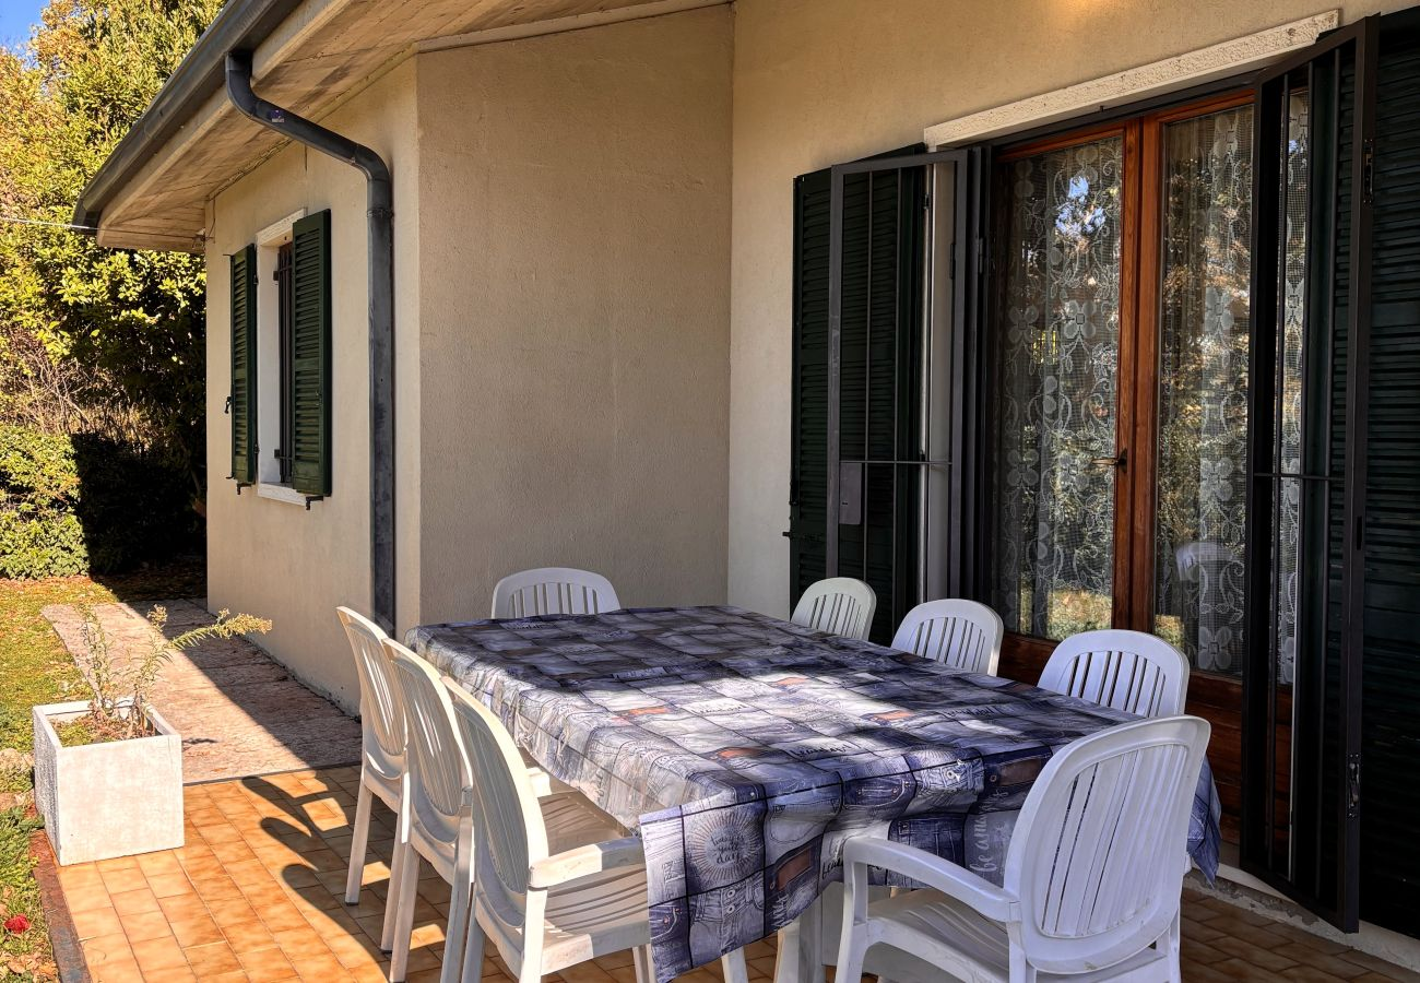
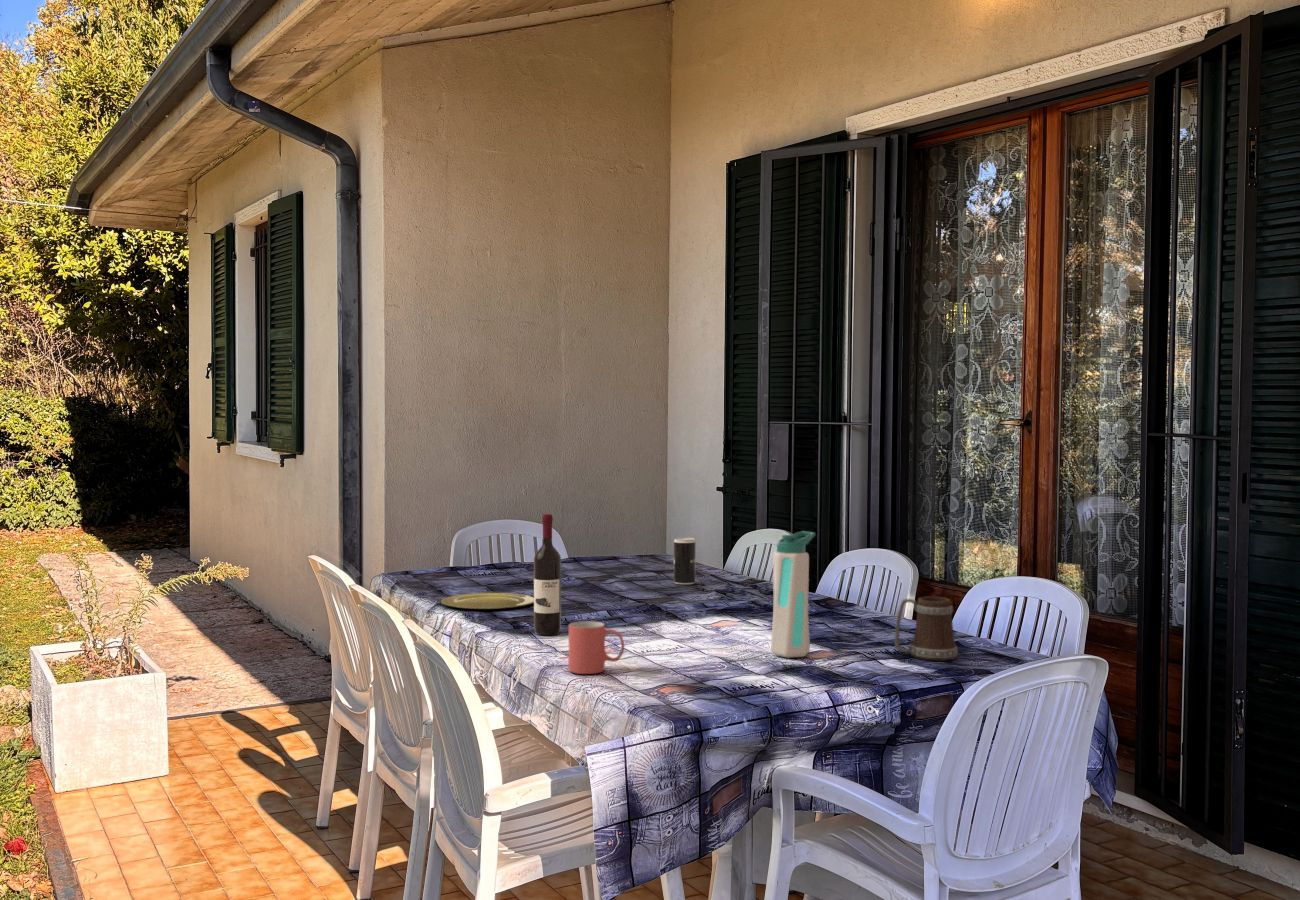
+ beverage can (684, 560)
+ mug (596, 647)
+ wine bottle (547, 573)
+ plate (488, 601)
+ mug (926, 627)
+ water bottle (792, 593)
